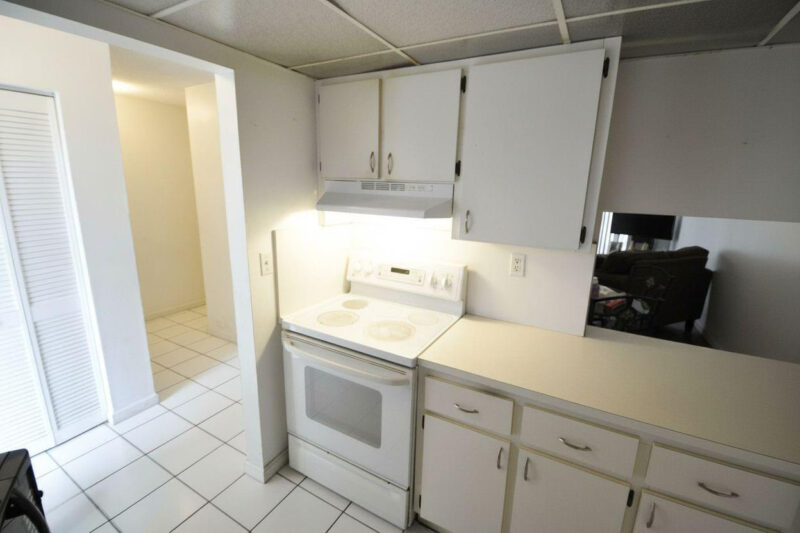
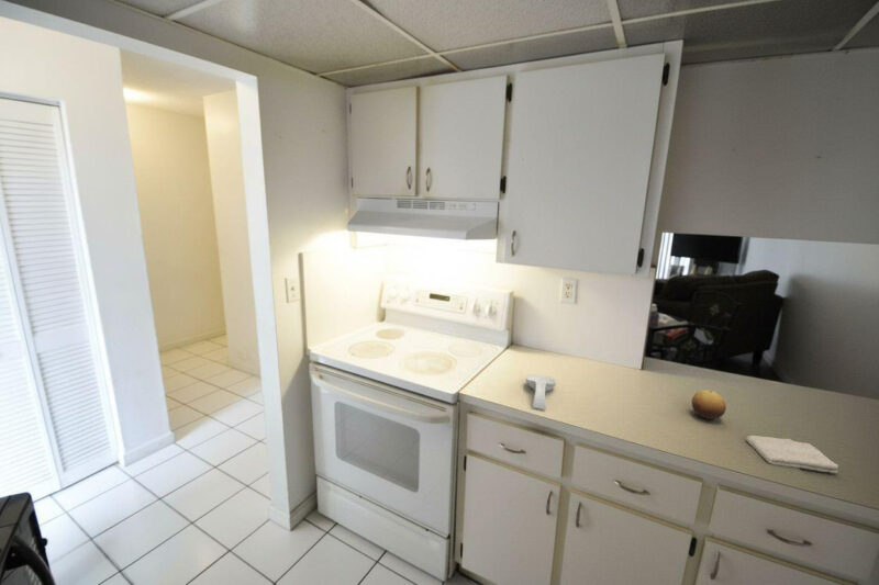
+ washcloth (790, 452)
+ fruit (708, 404)
+ spoon rest (541, 386)
